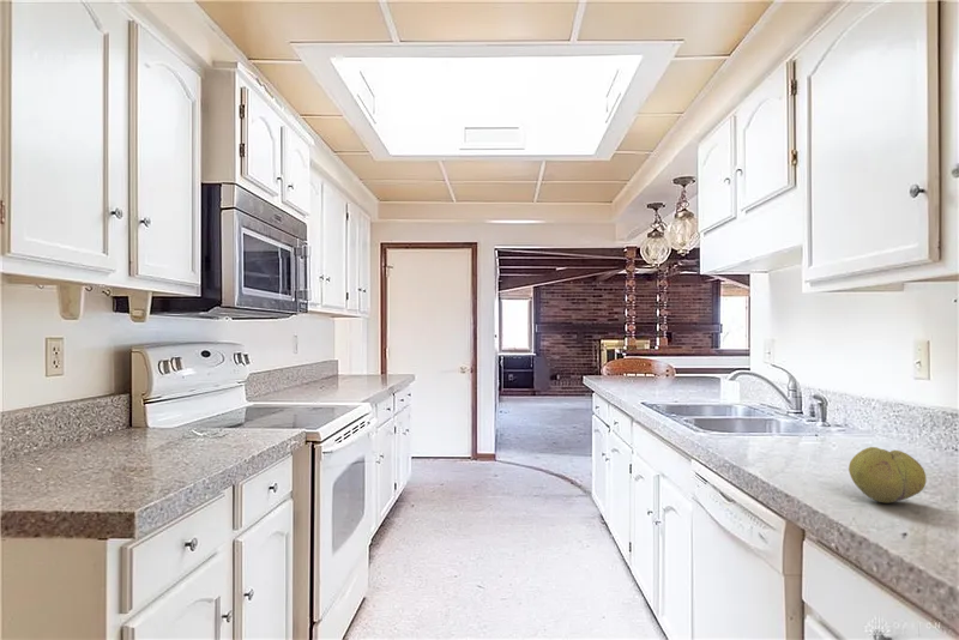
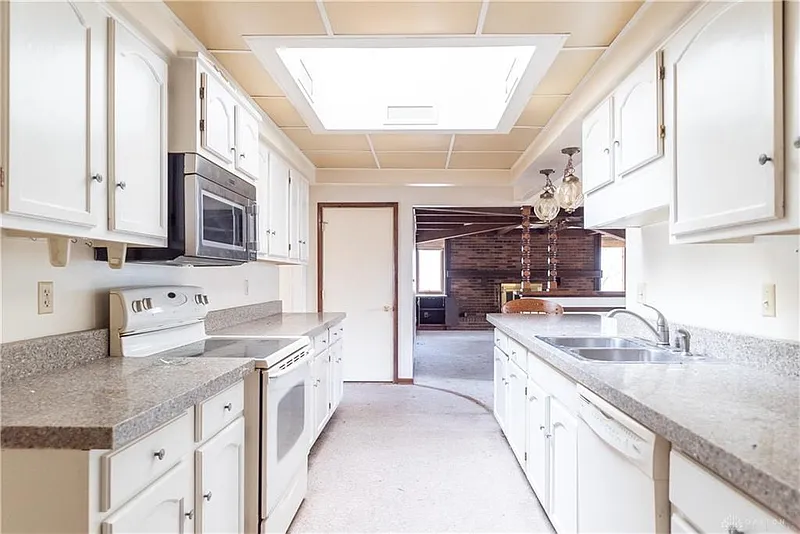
- fruit (885, 475)
